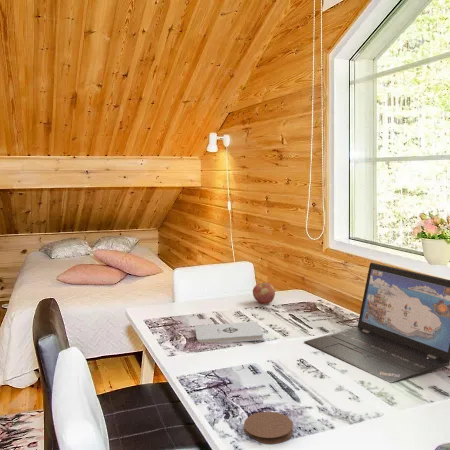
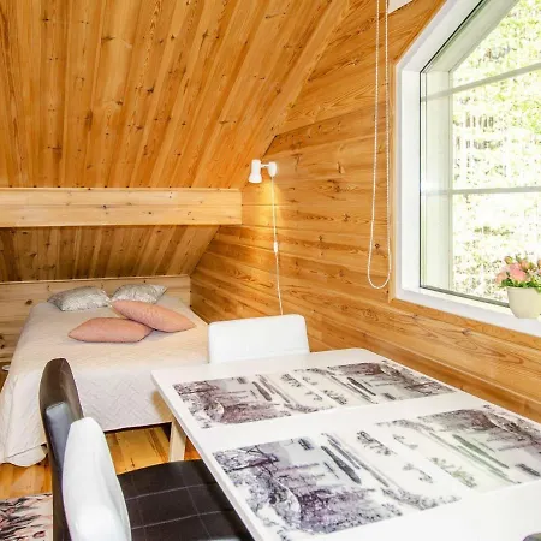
- notepad (228, 332)
- coaster (268, 427)
- laptop (379, 316)
- apple (264, 293)
